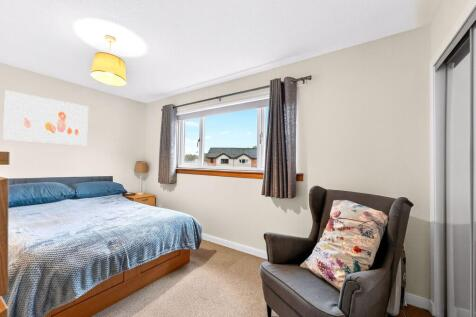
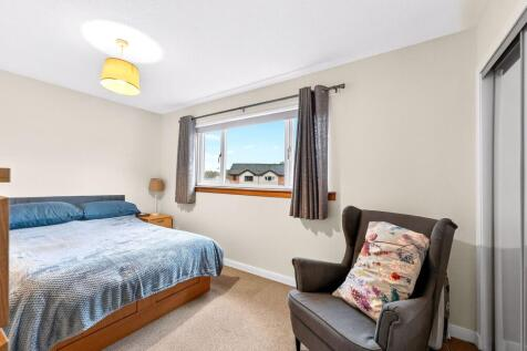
- wall art (50, 121)
